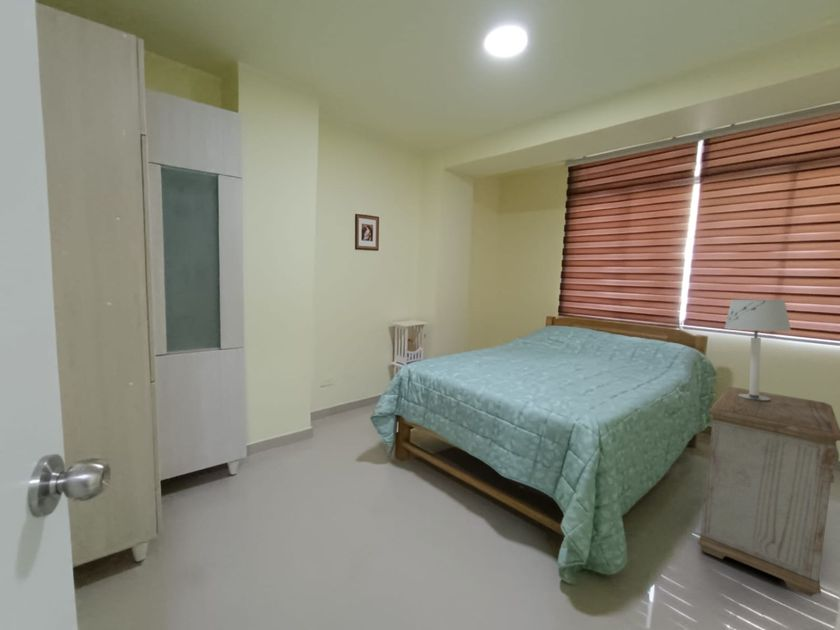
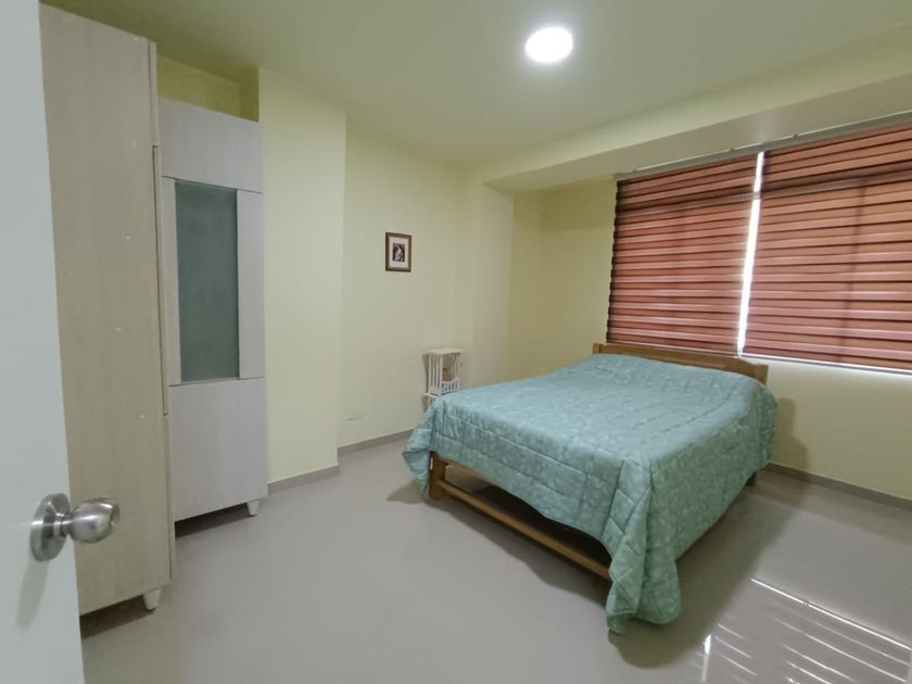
- table lamp (759, 349)
- nightstand (765, 475)
